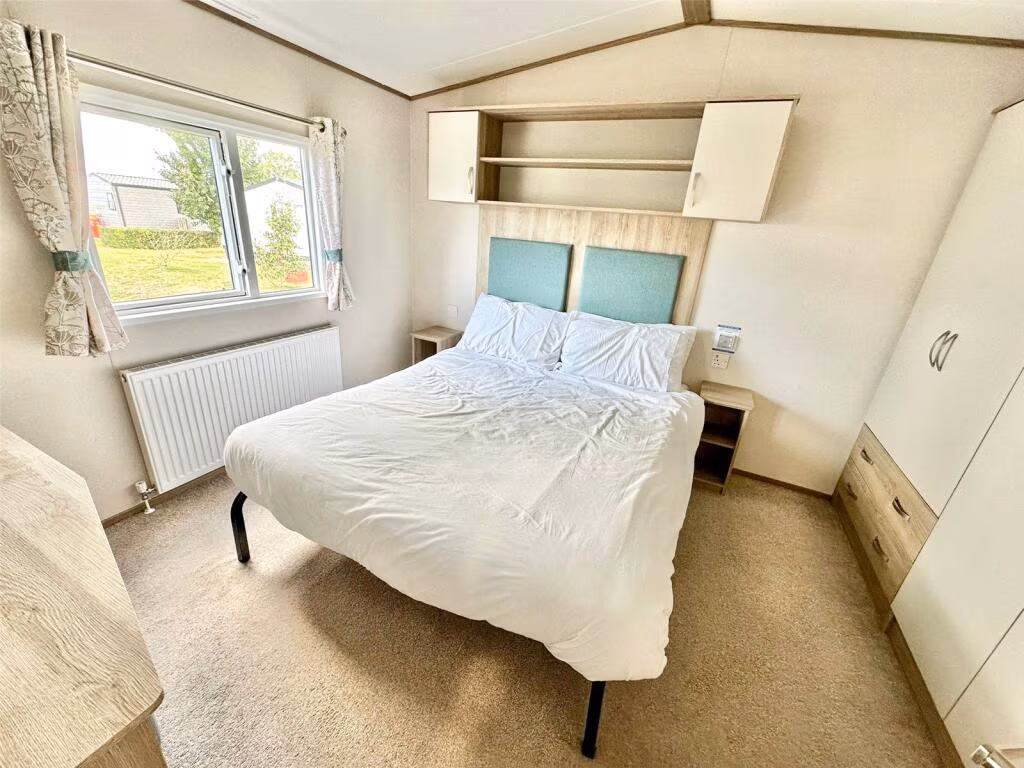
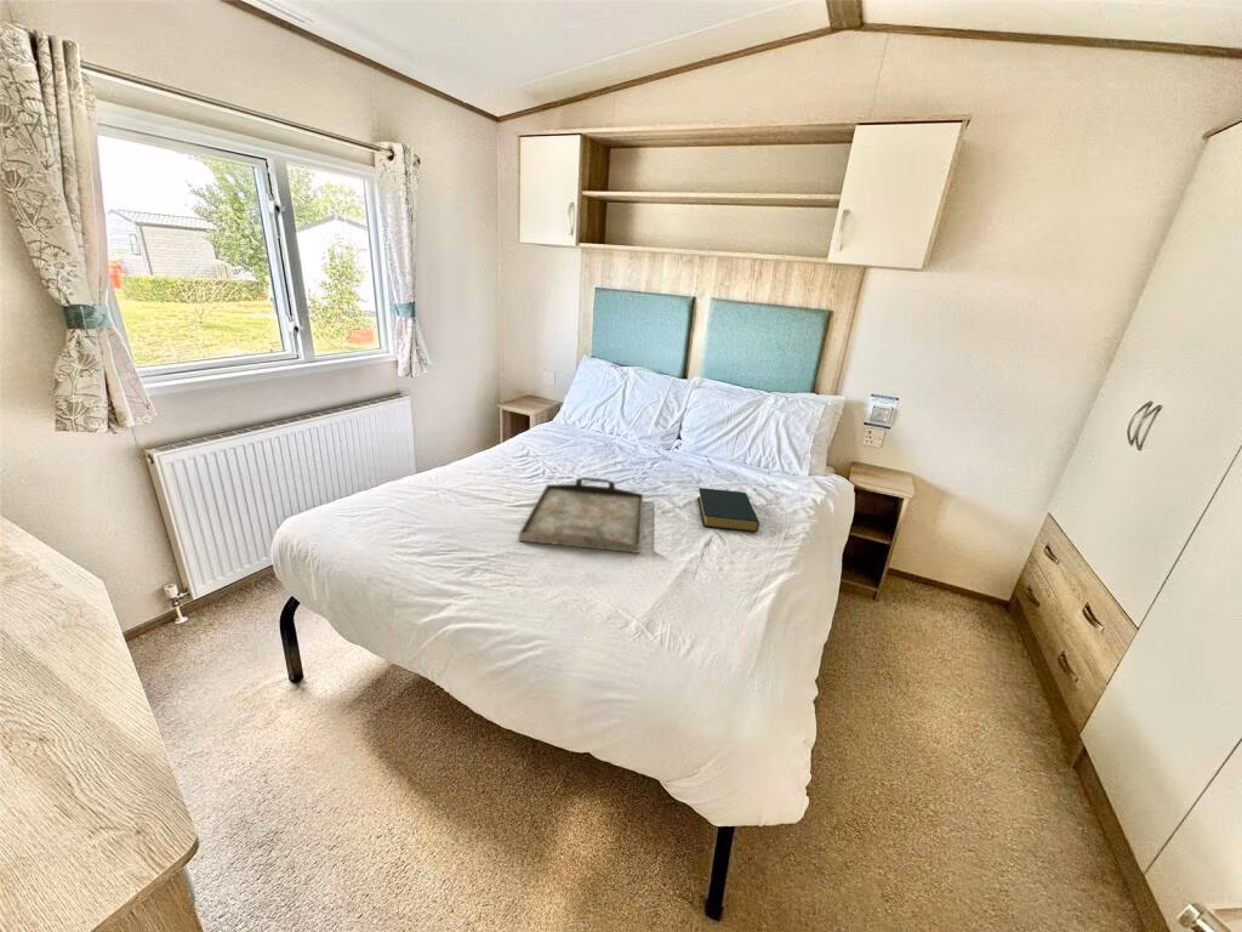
+ hardback book (725, 508)
+ serving tray (587, 508)
